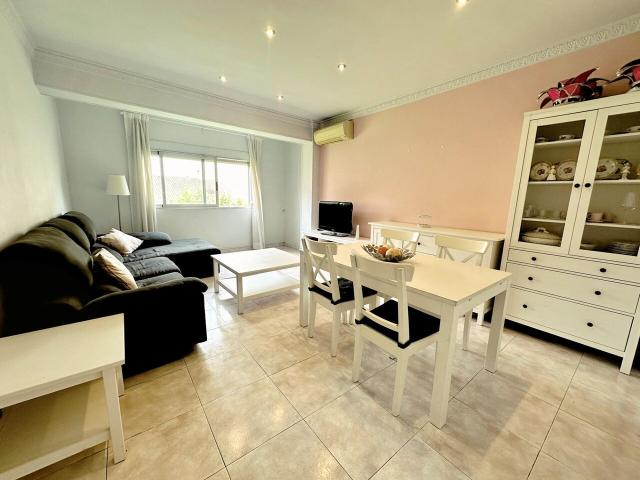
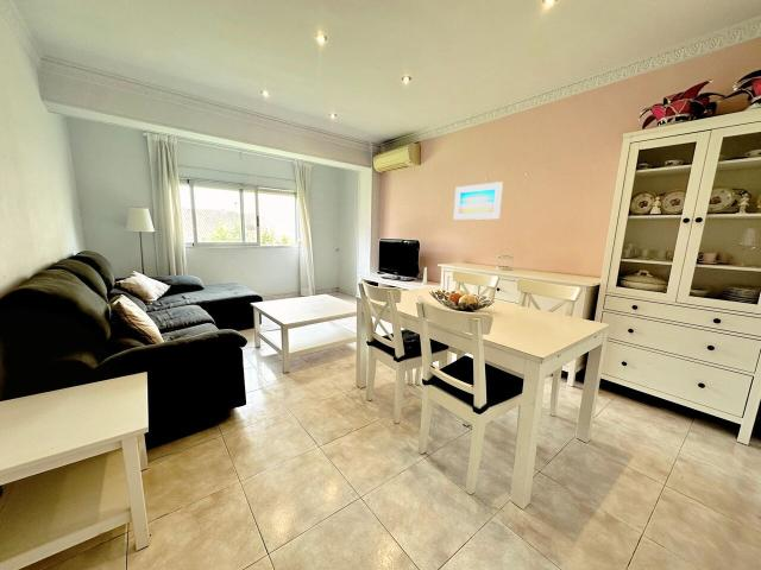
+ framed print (476, 202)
